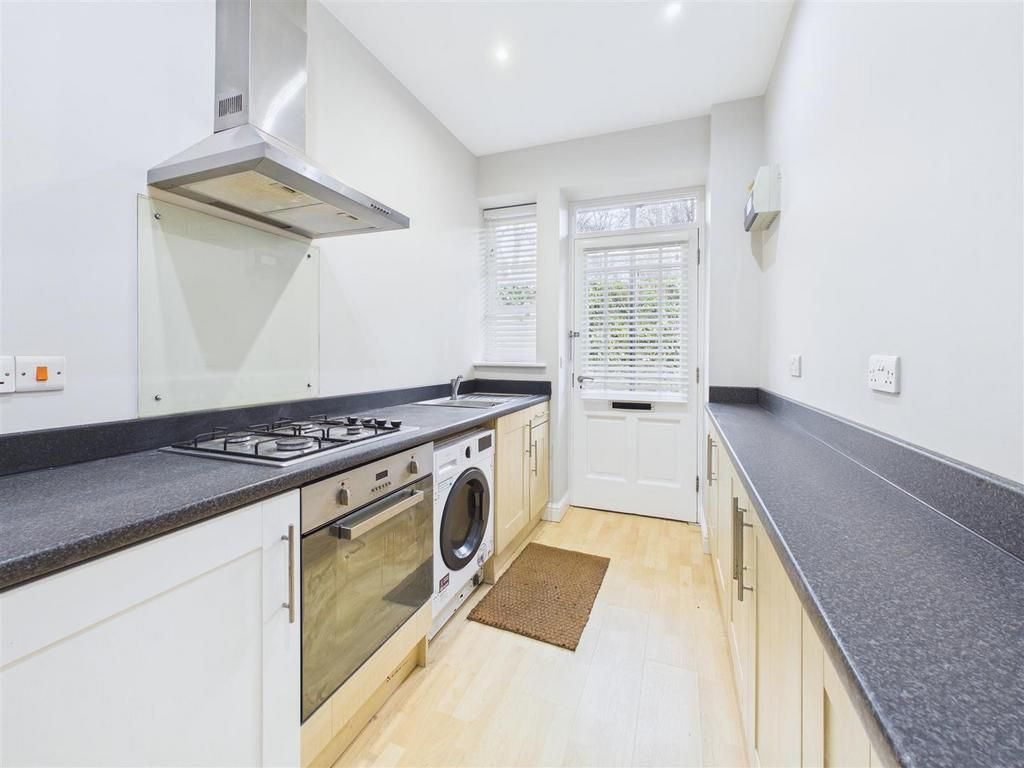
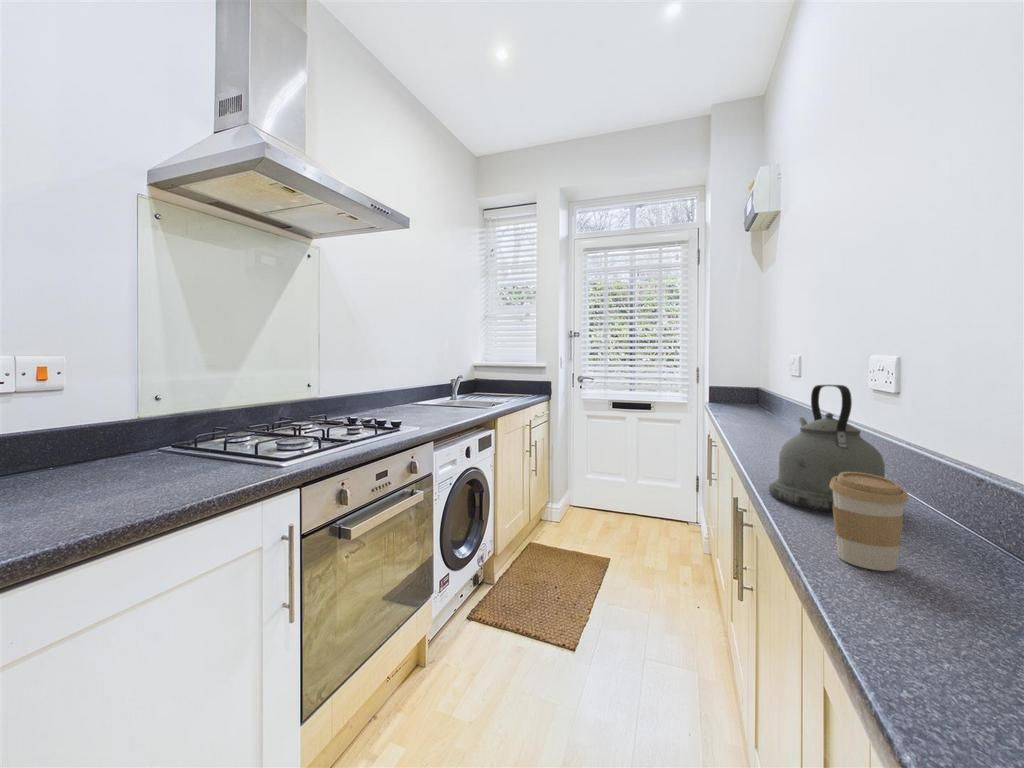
+ kettle (823, 441)
+ coffee cup (866, 518)
